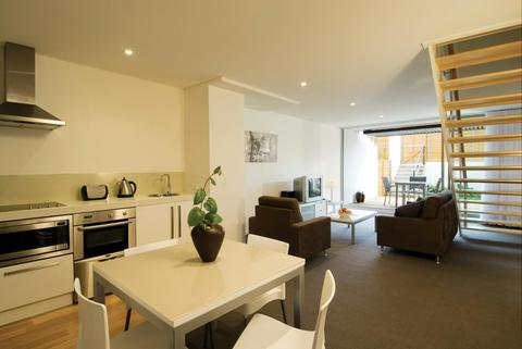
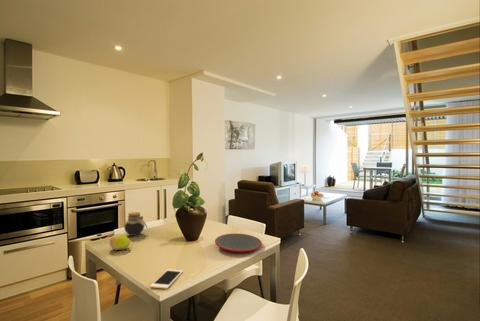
+ plate (238, 242)
+ jar (135, 224)
+ cell phone (167, 278)
+ fruit (120, 241)
